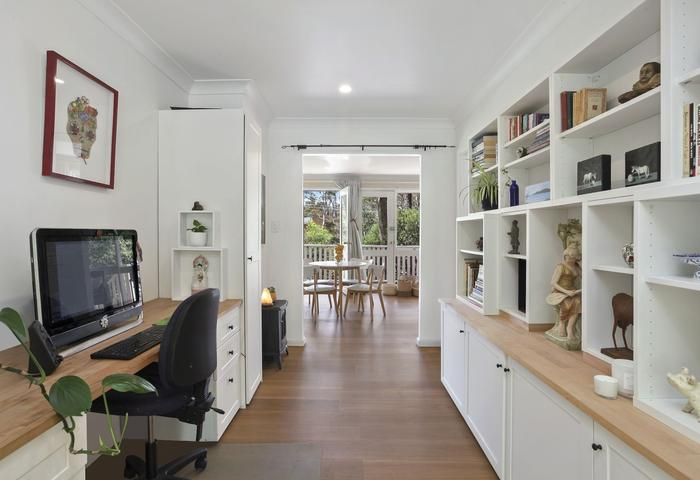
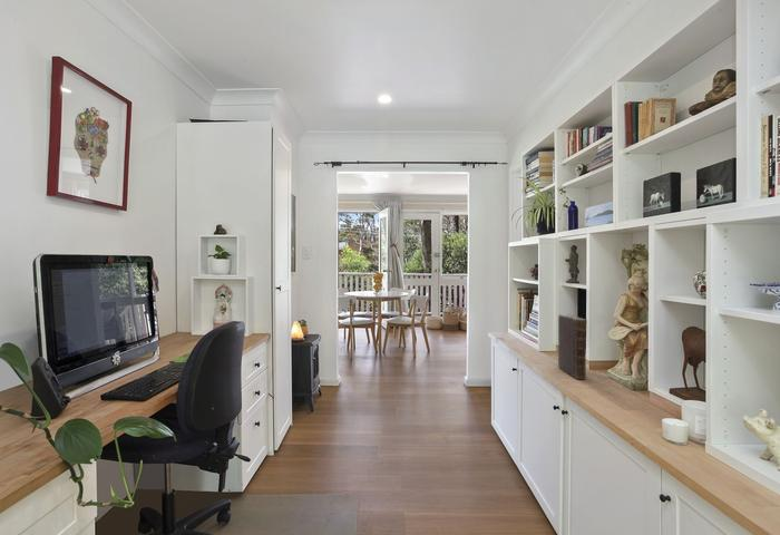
+ book (572, 344)
